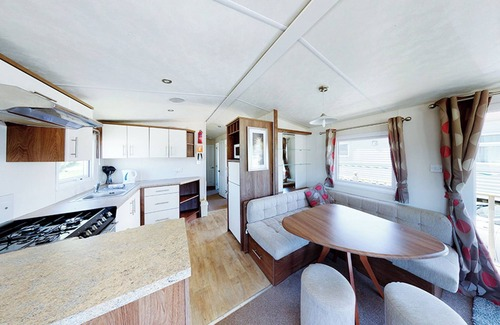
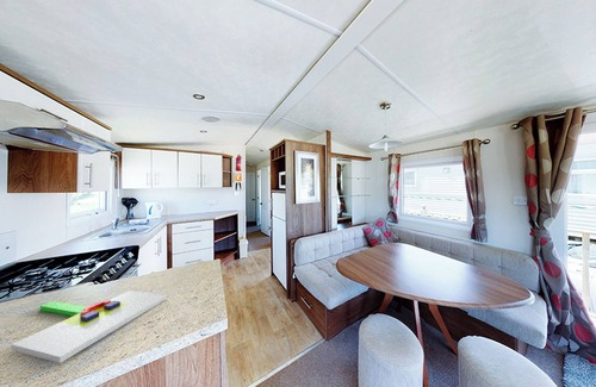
+ chopping board (81, 311)
